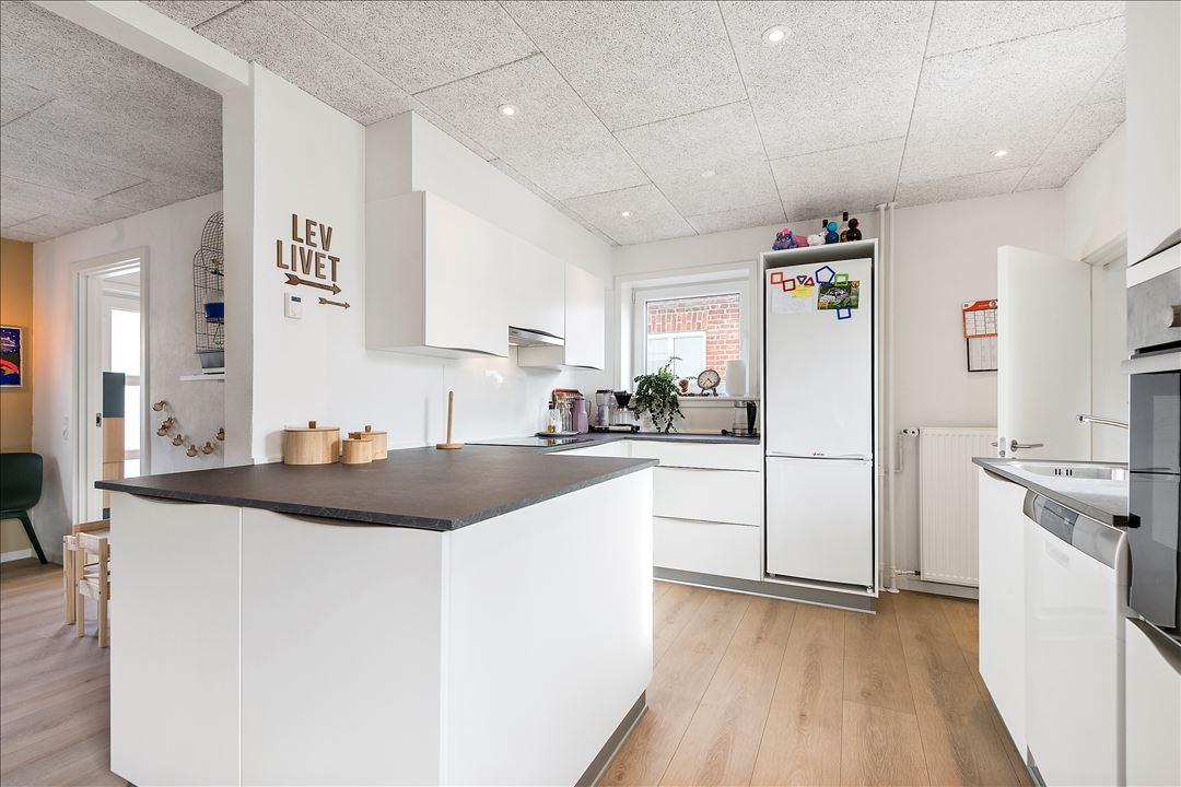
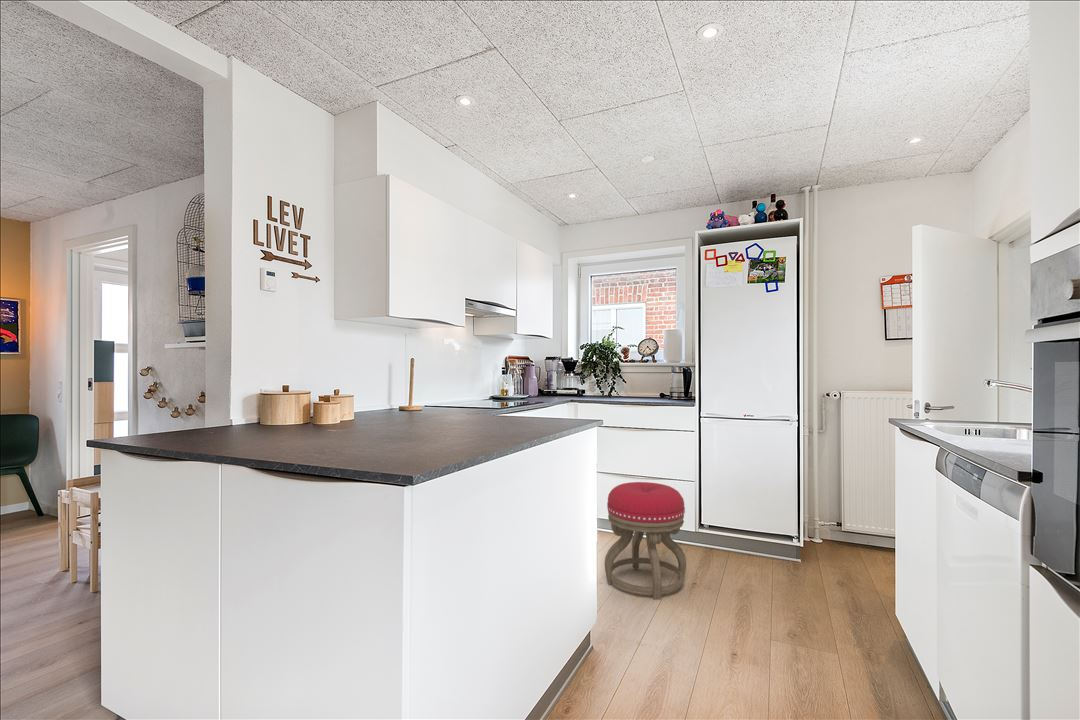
+ stool (646, 535)
